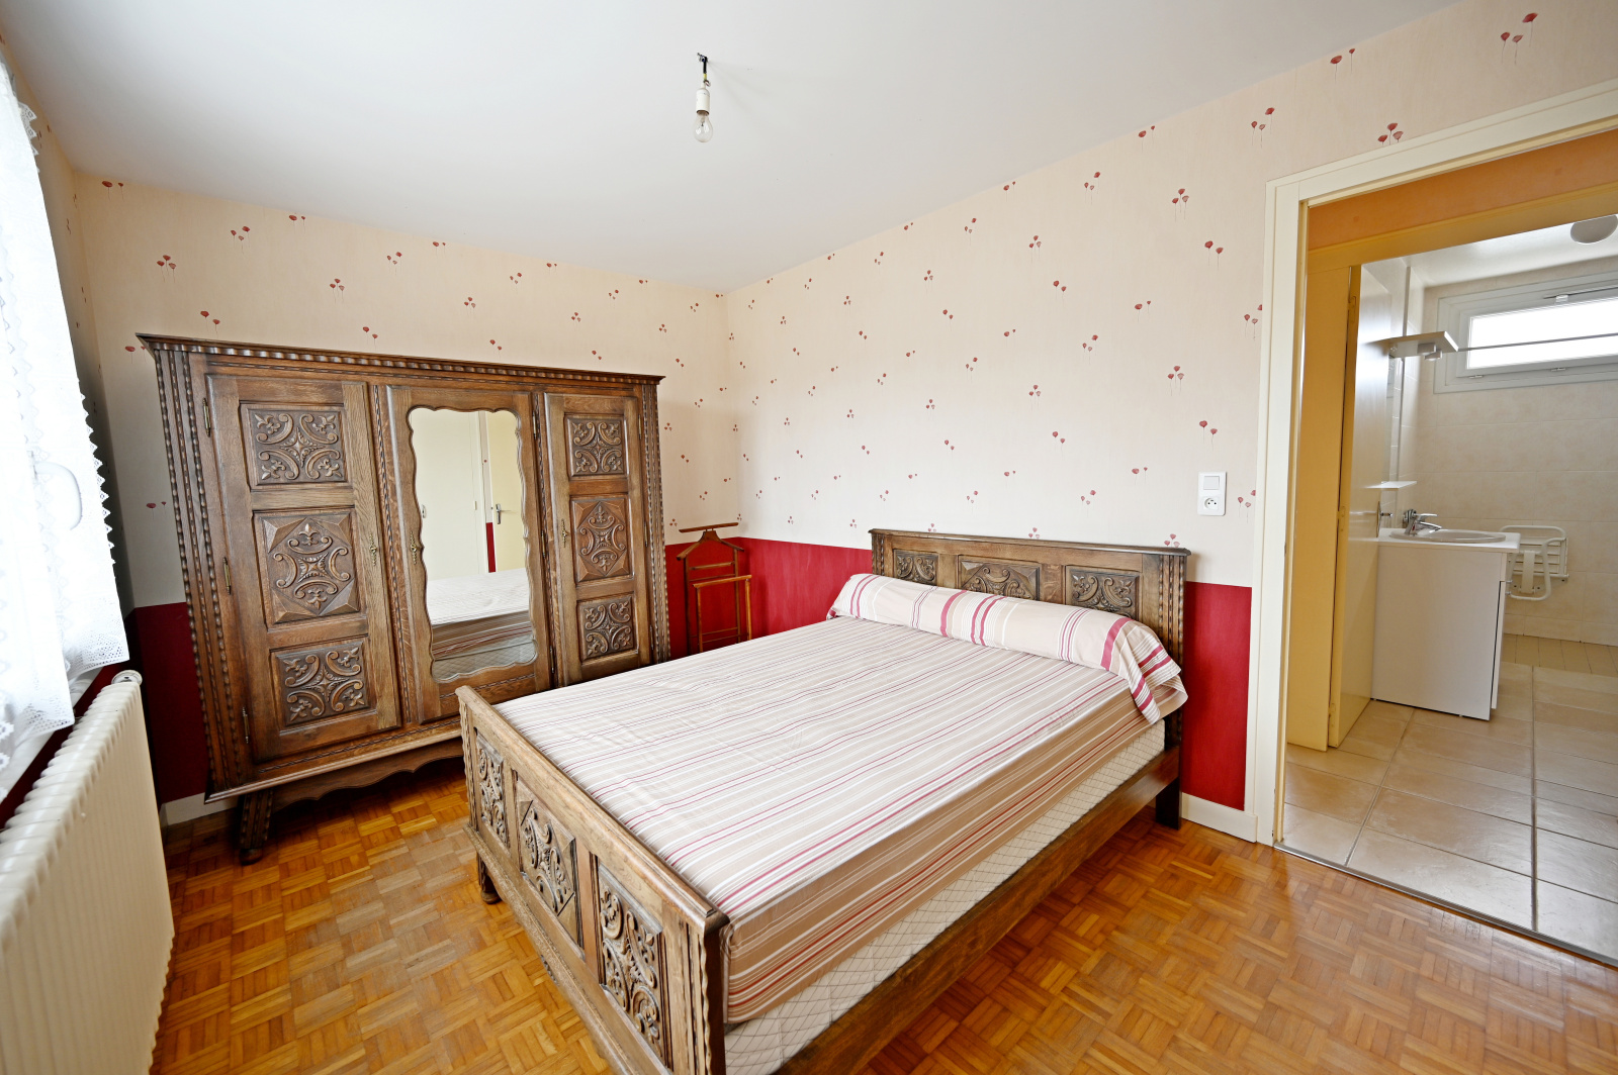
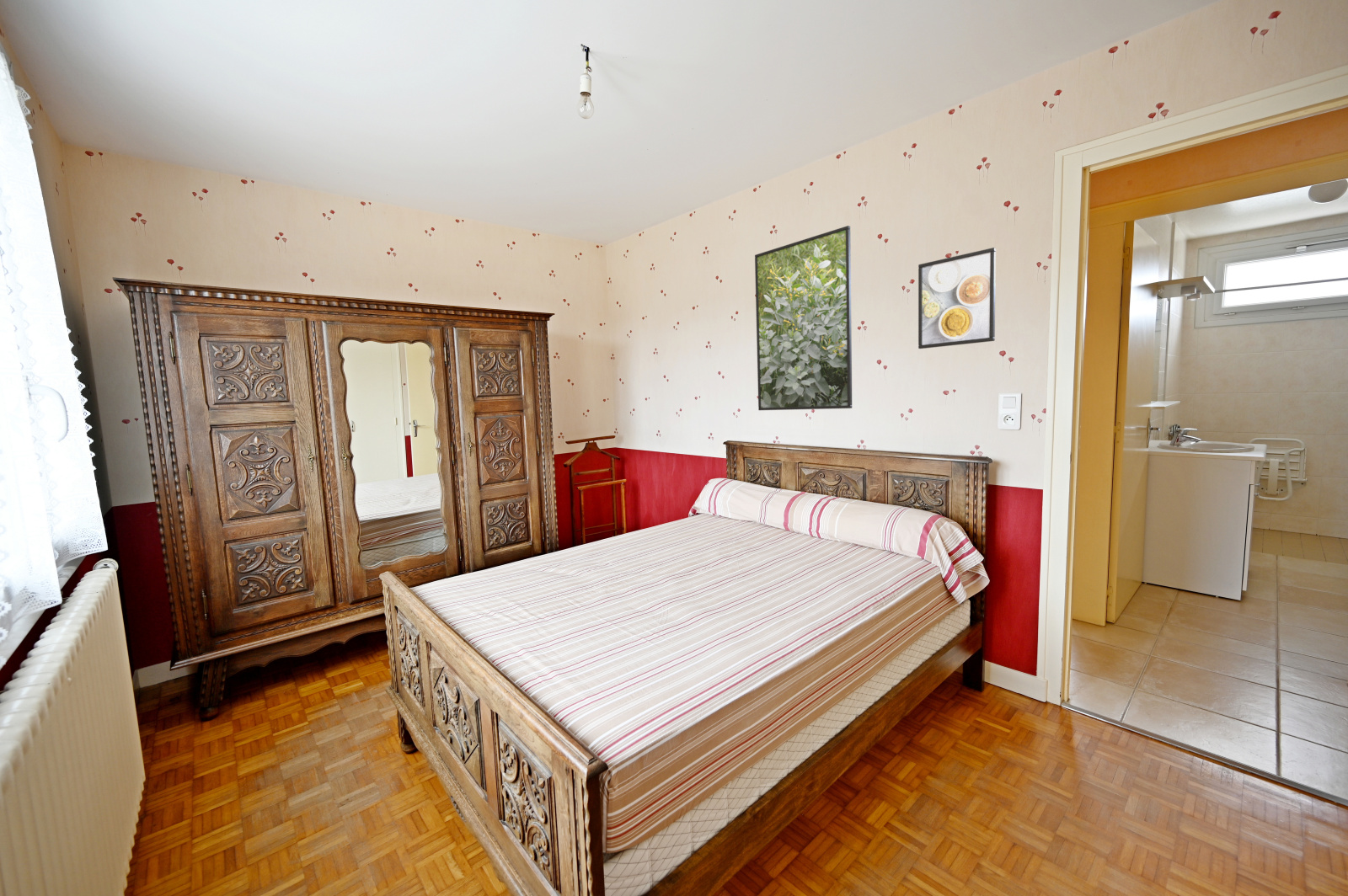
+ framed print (800, 326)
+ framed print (955, 301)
